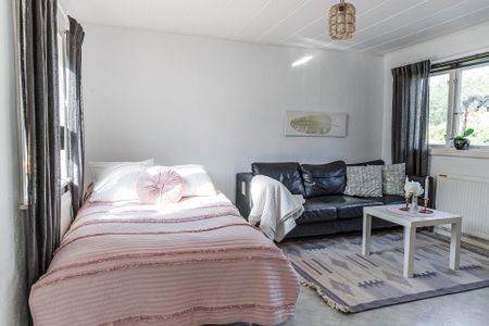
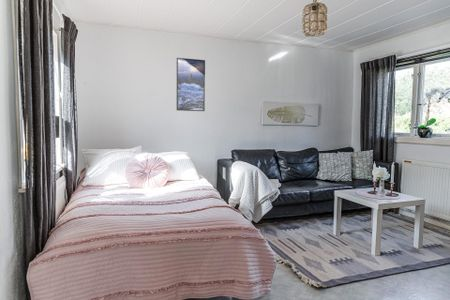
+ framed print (190, 85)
